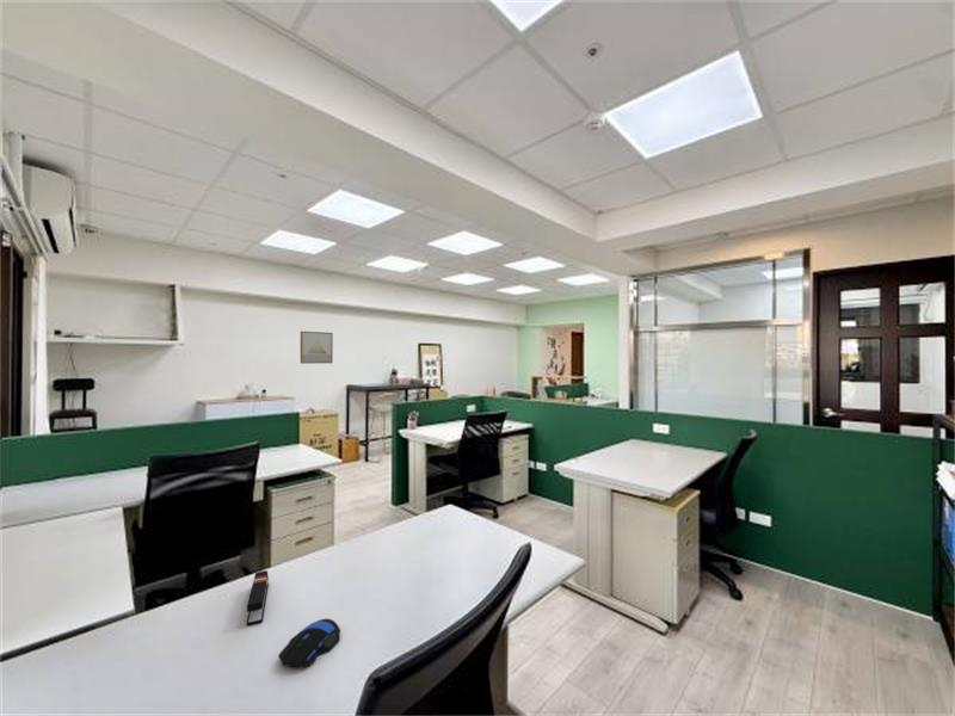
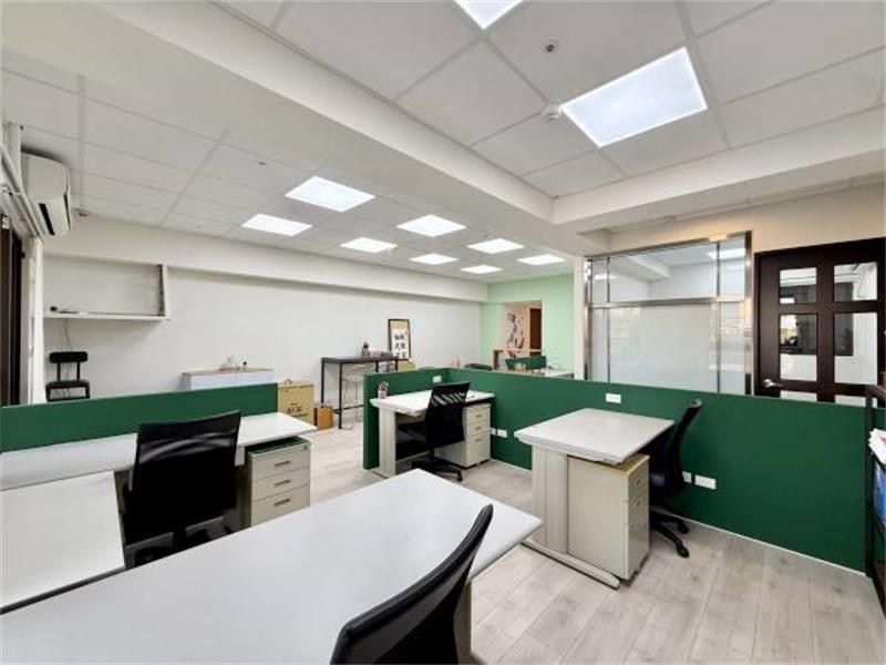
- wall art (316, 347)
- stapler (258, 593)
- computer mouse (310, 637)
